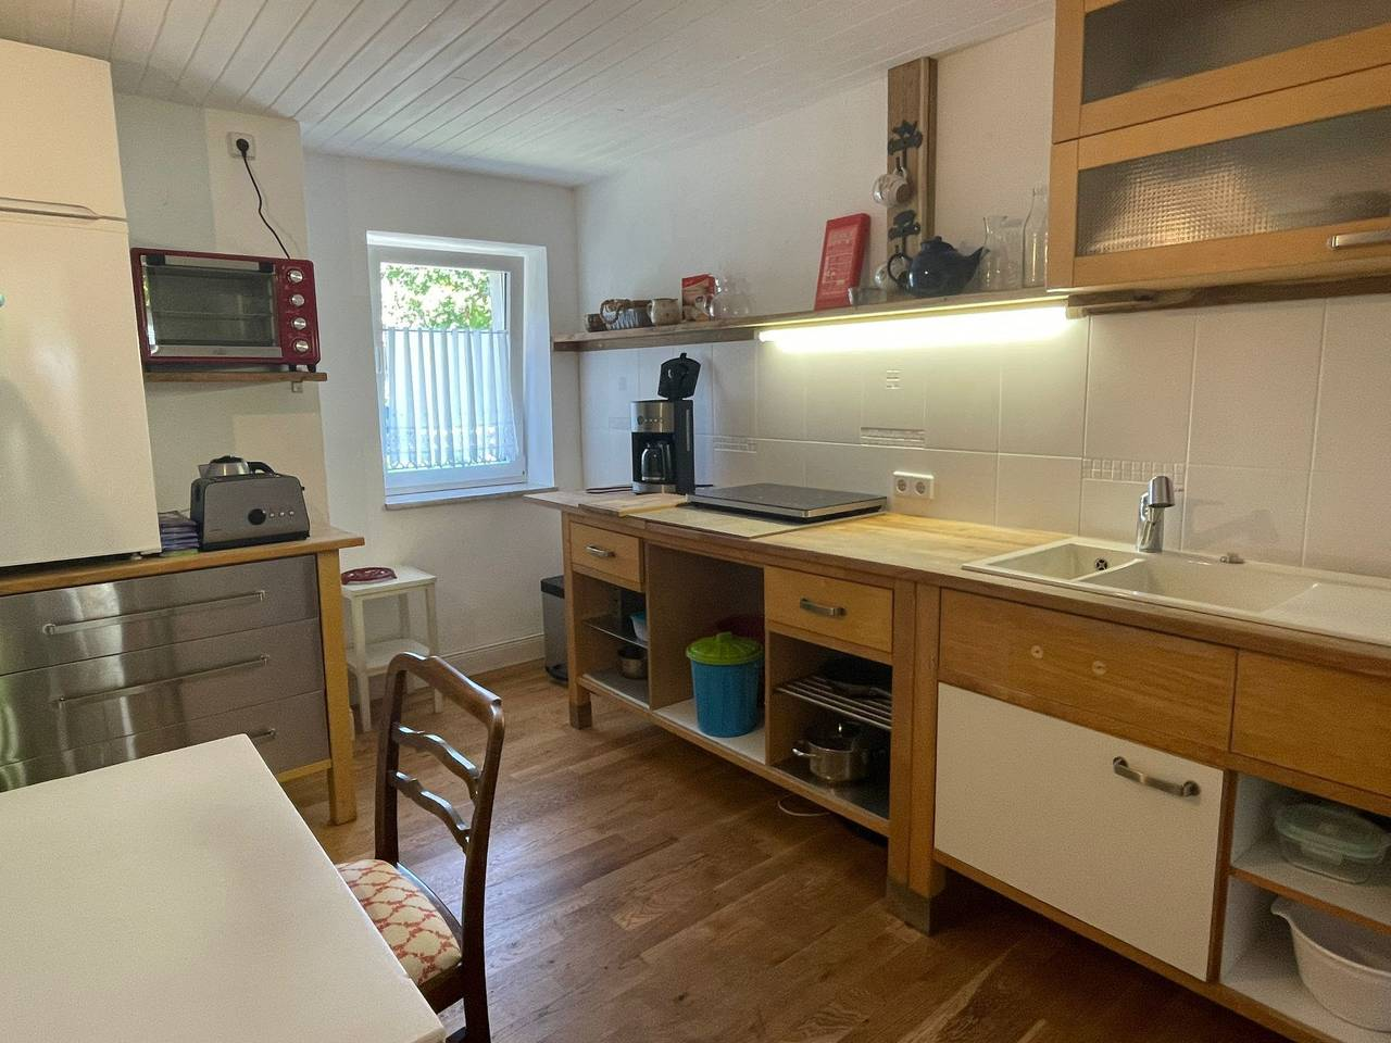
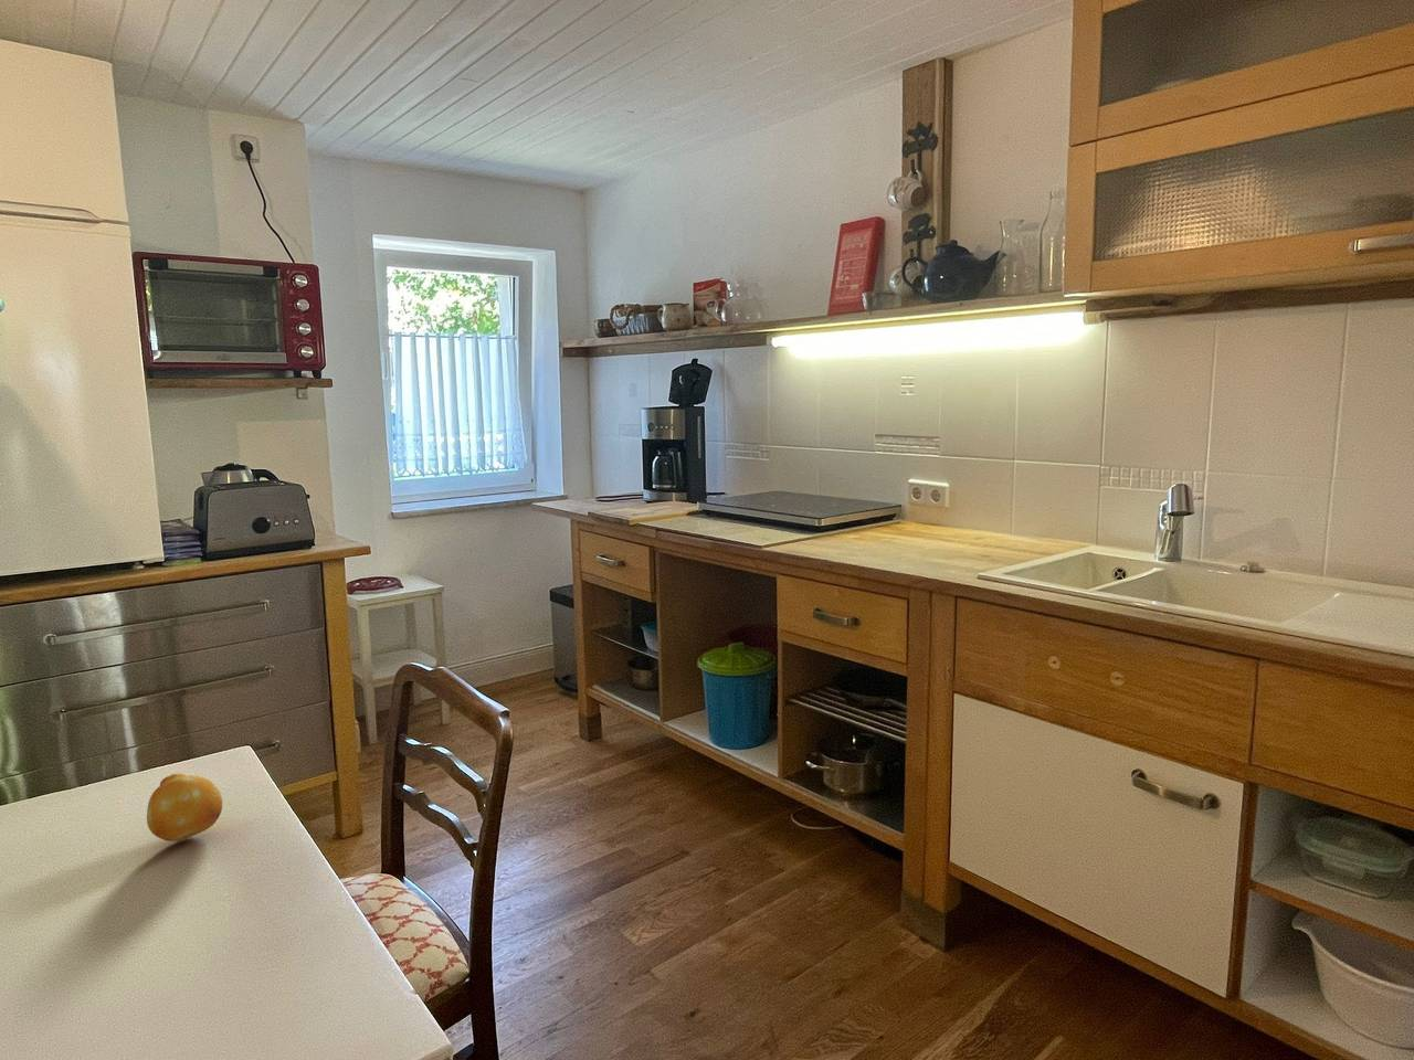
+ fruit (185, 808)
